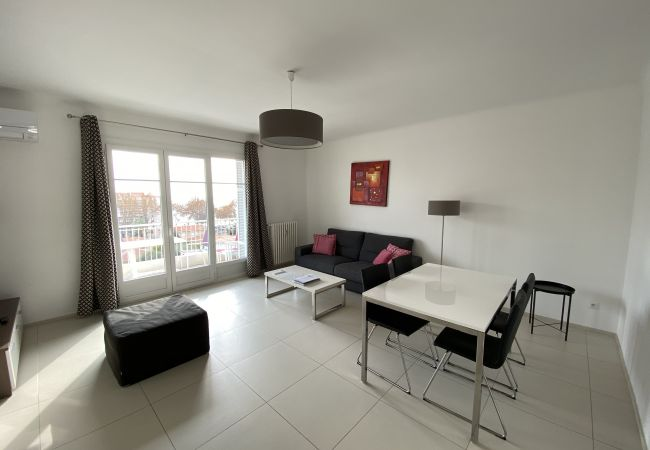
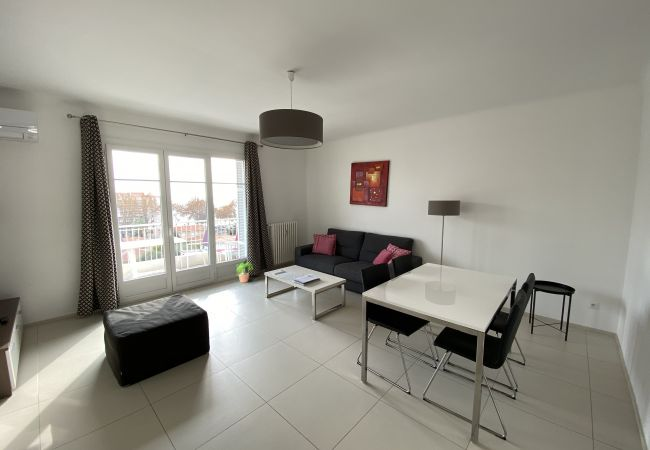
+ potted plant (244, 271)
